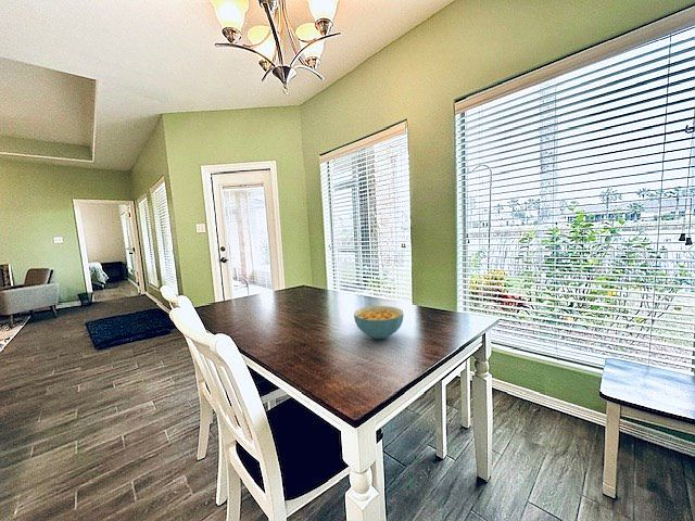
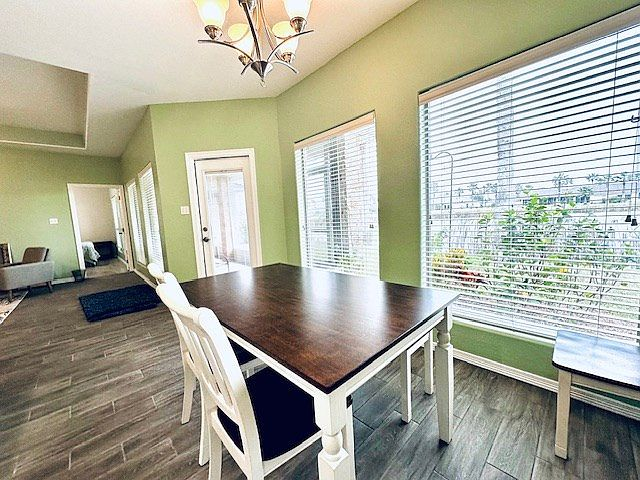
- cereal bowl (379, 323)
